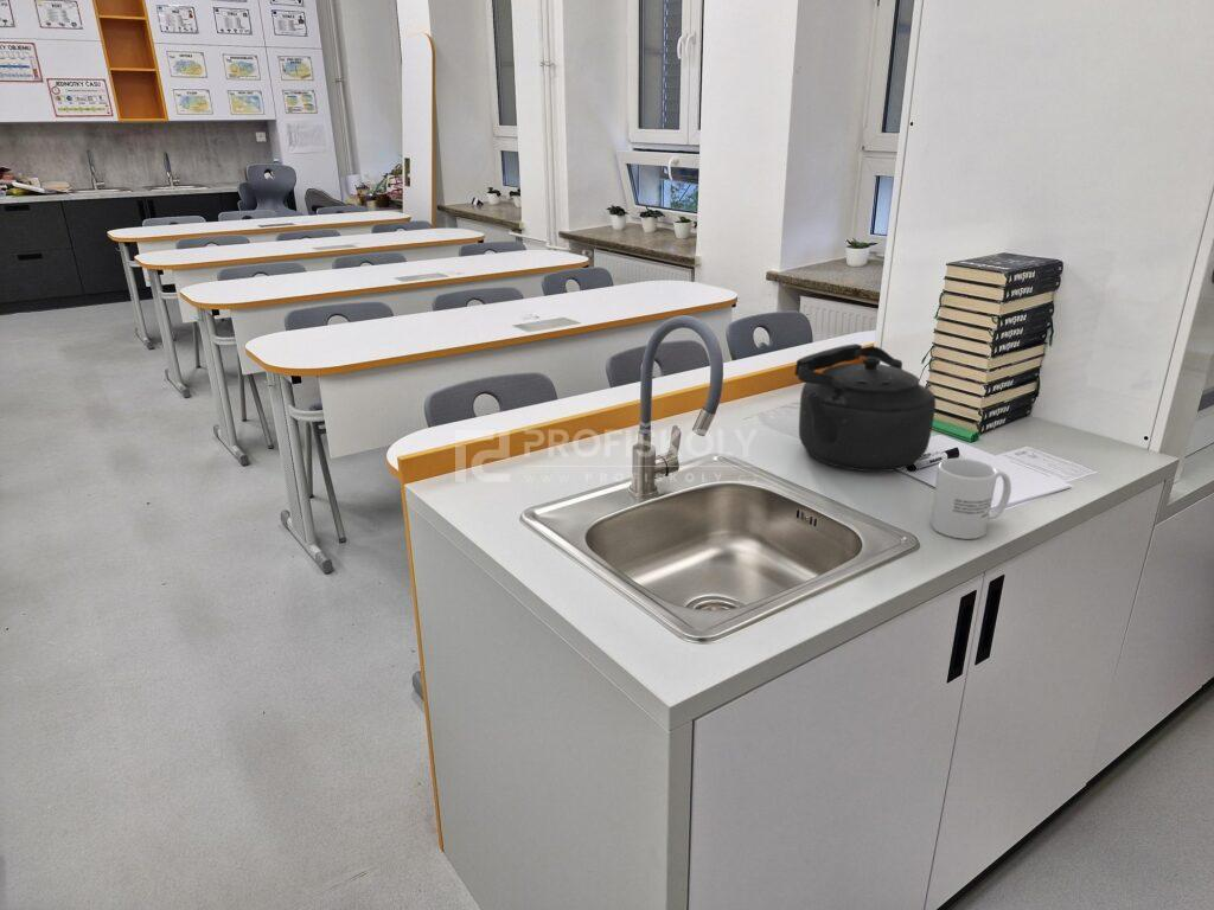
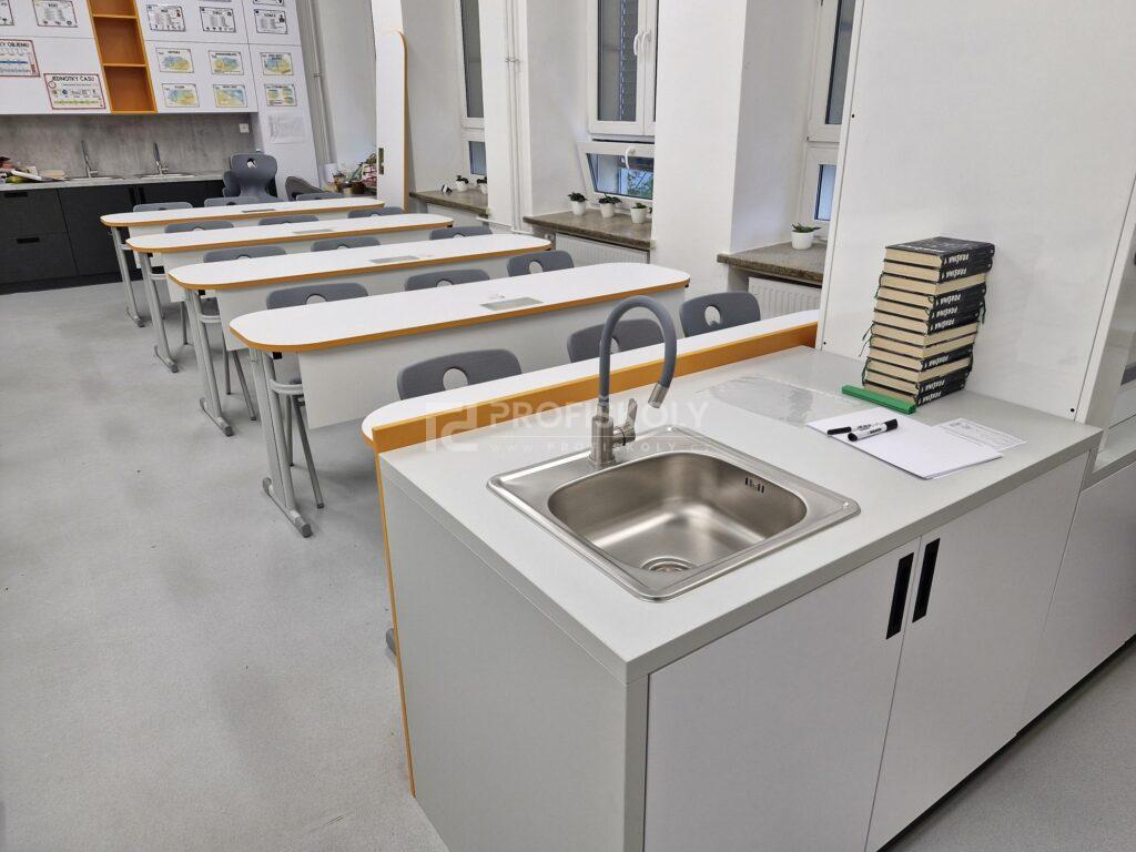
- kettle (861, 405)
- mug (967, 495)
